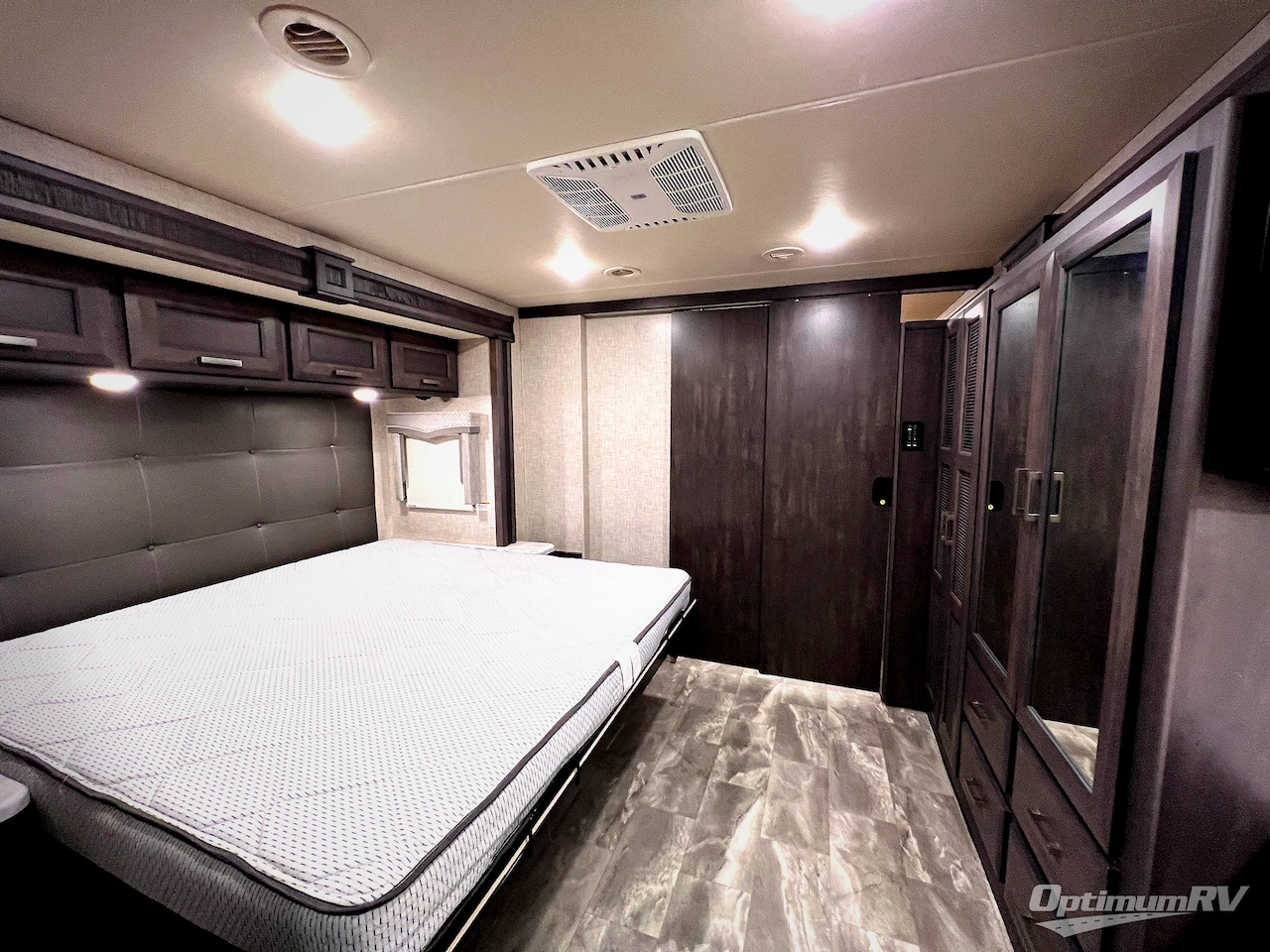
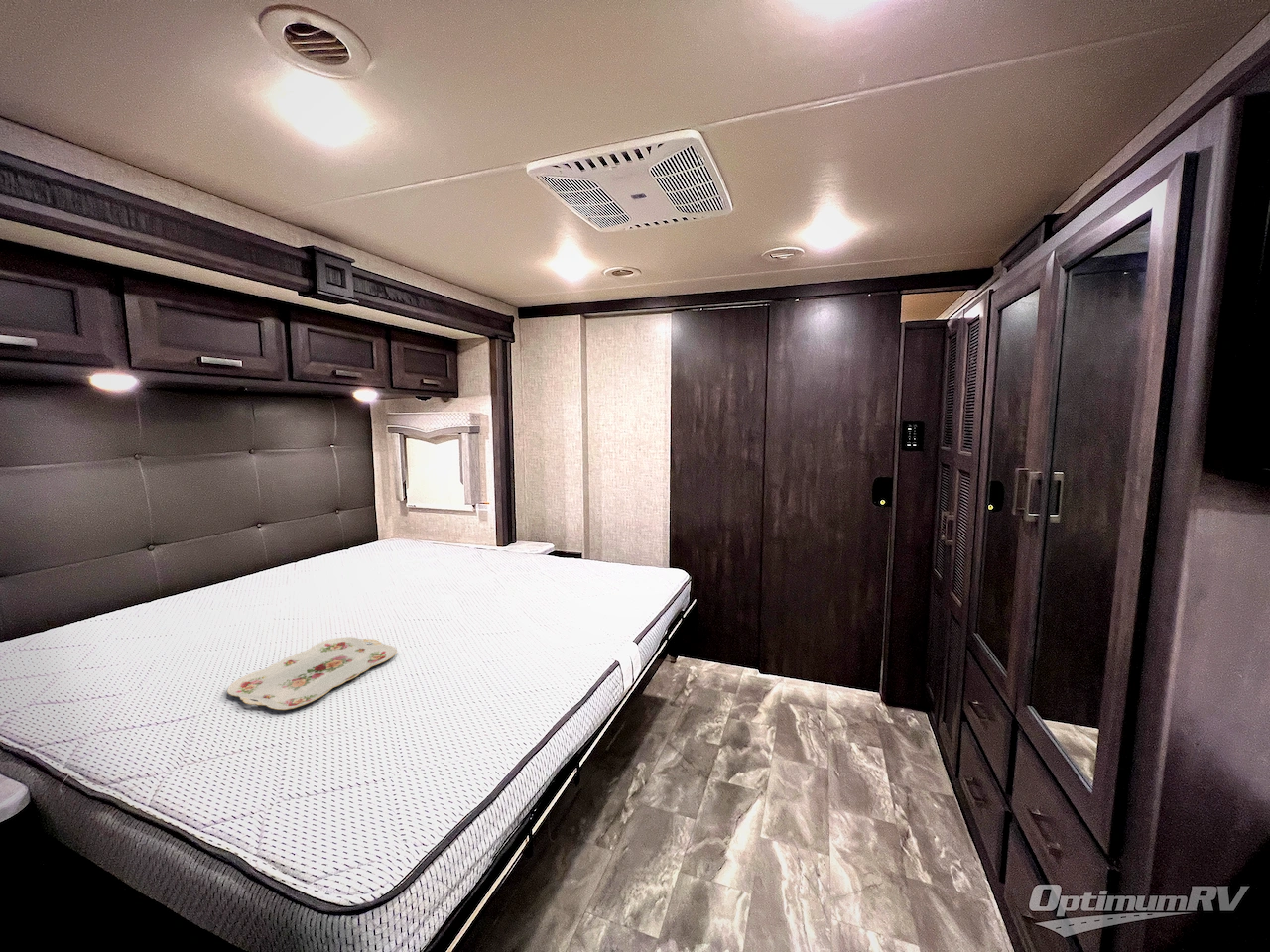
+ serving tray (318, 669)
